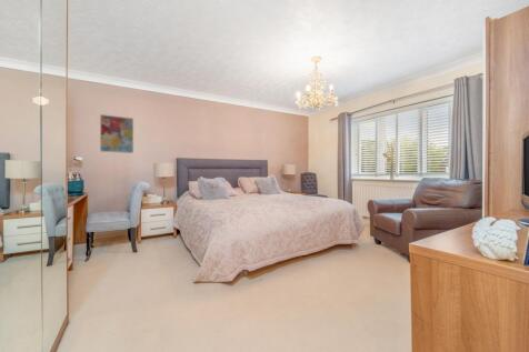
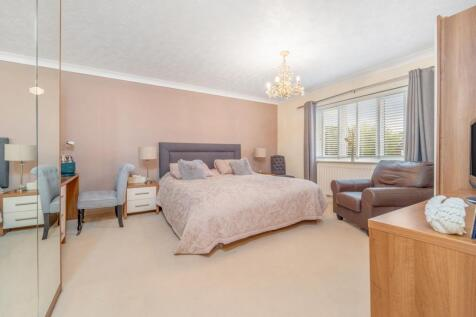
- wall art (117, 134)
